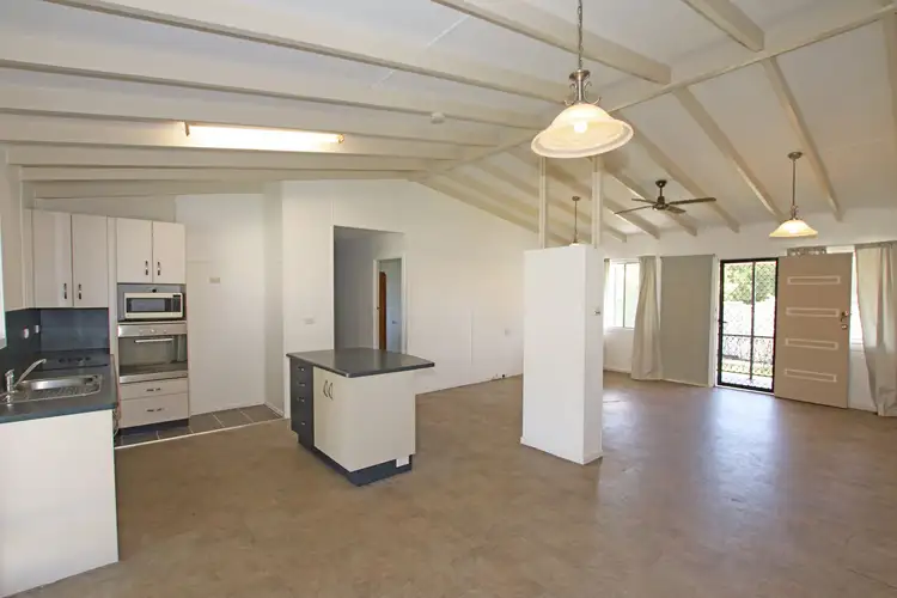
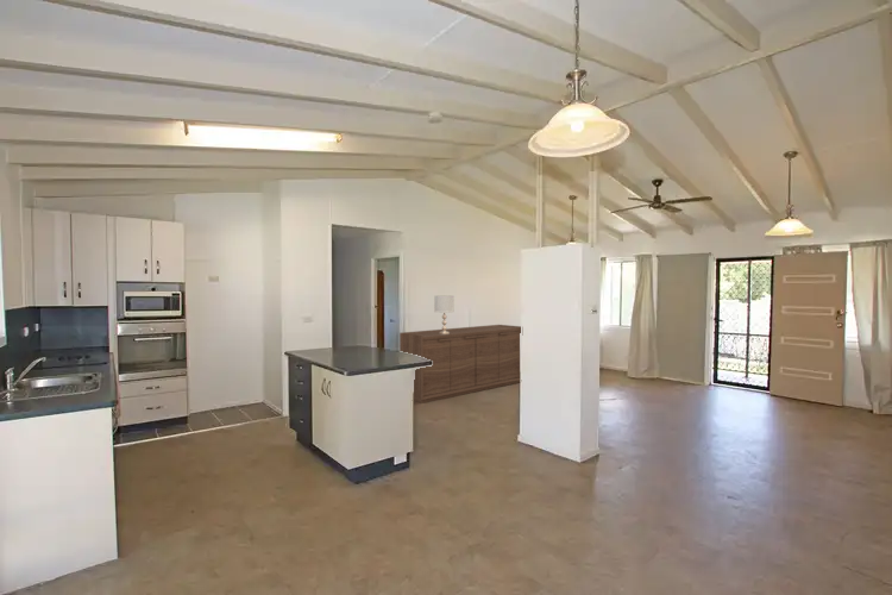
+ lamp (444, 314)
+ sideboard (465, 358)
